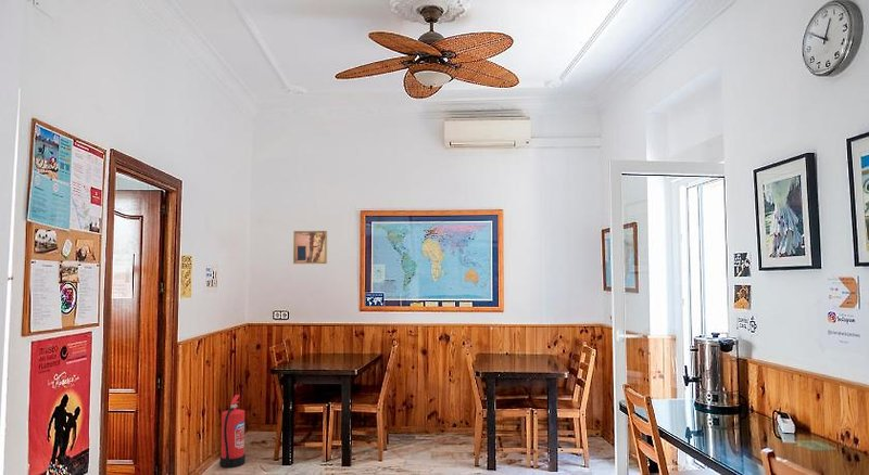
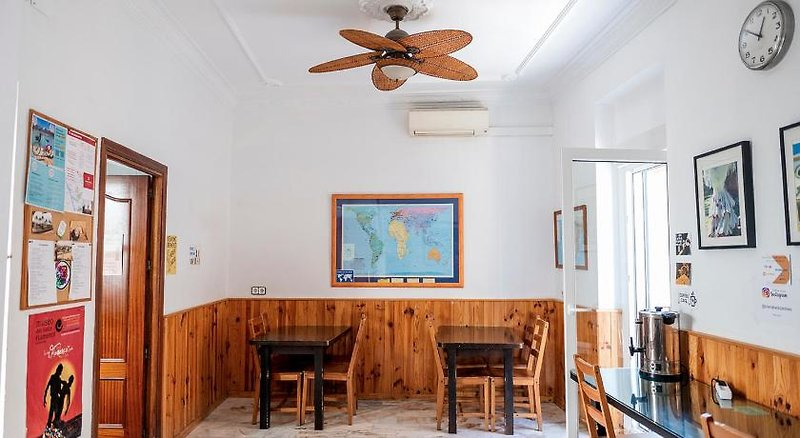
- fire extinguisher (230, 432)
- wall art (310, 247)
